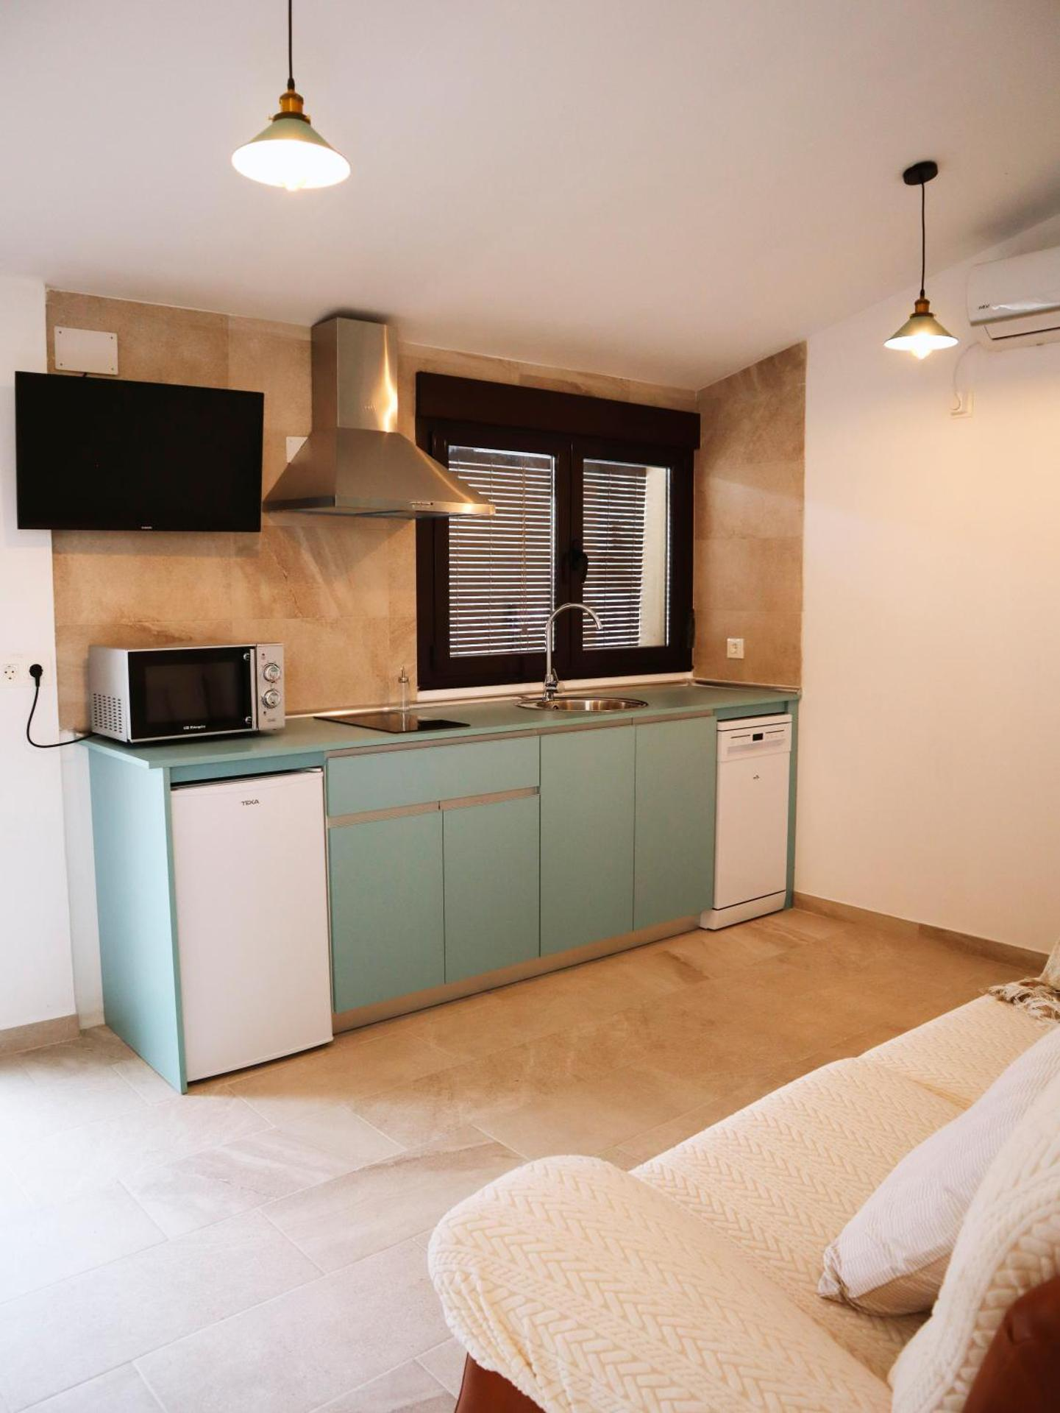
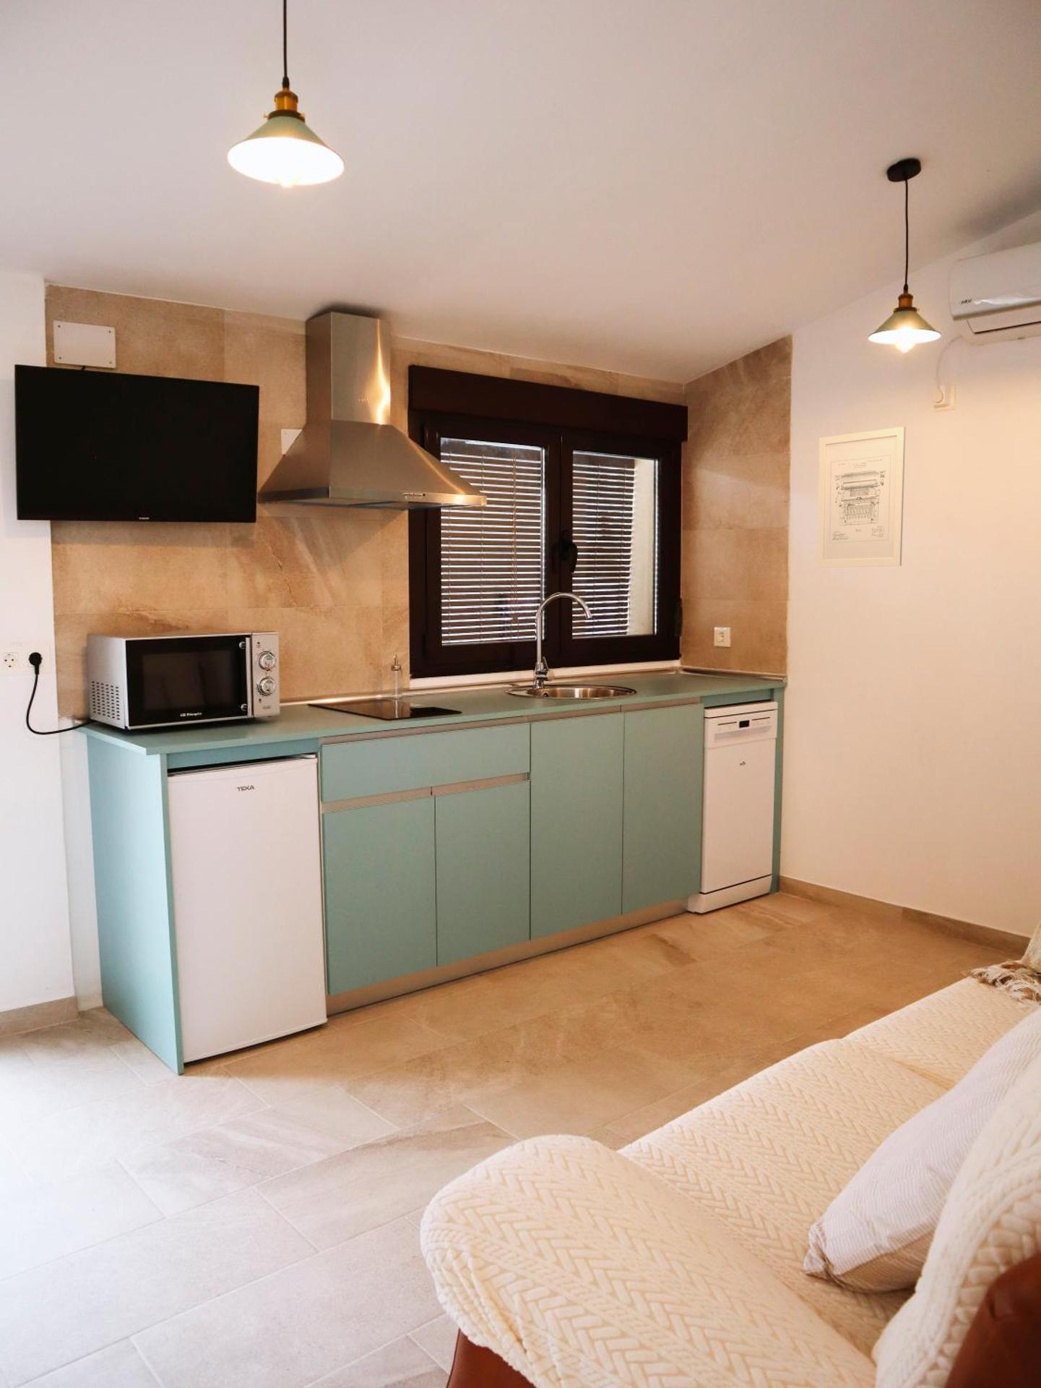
+ wall art (859, 500)
